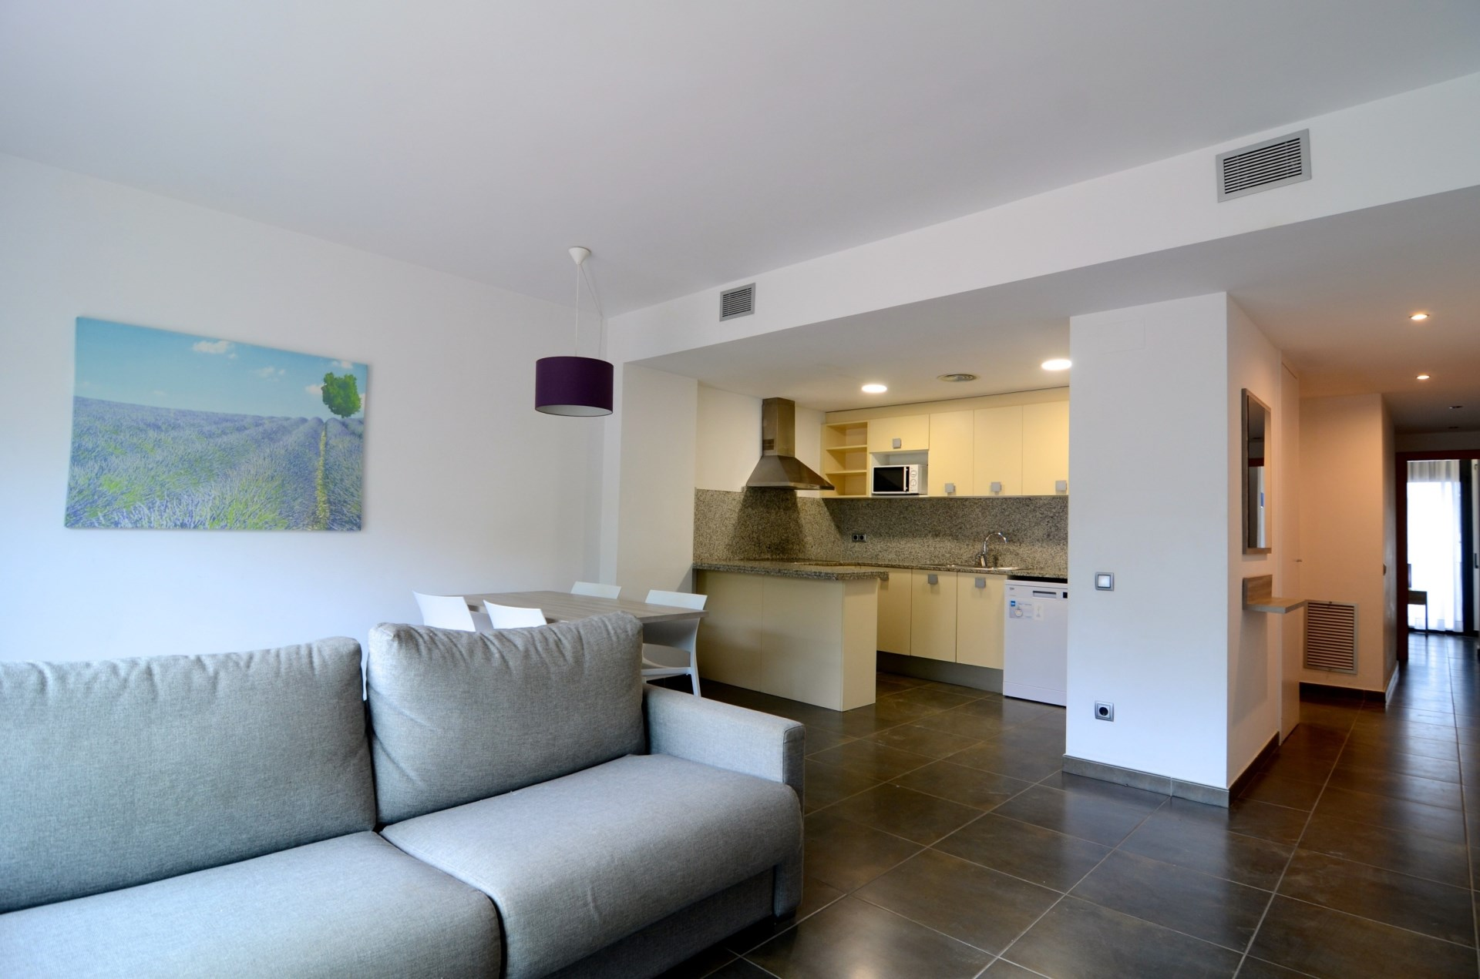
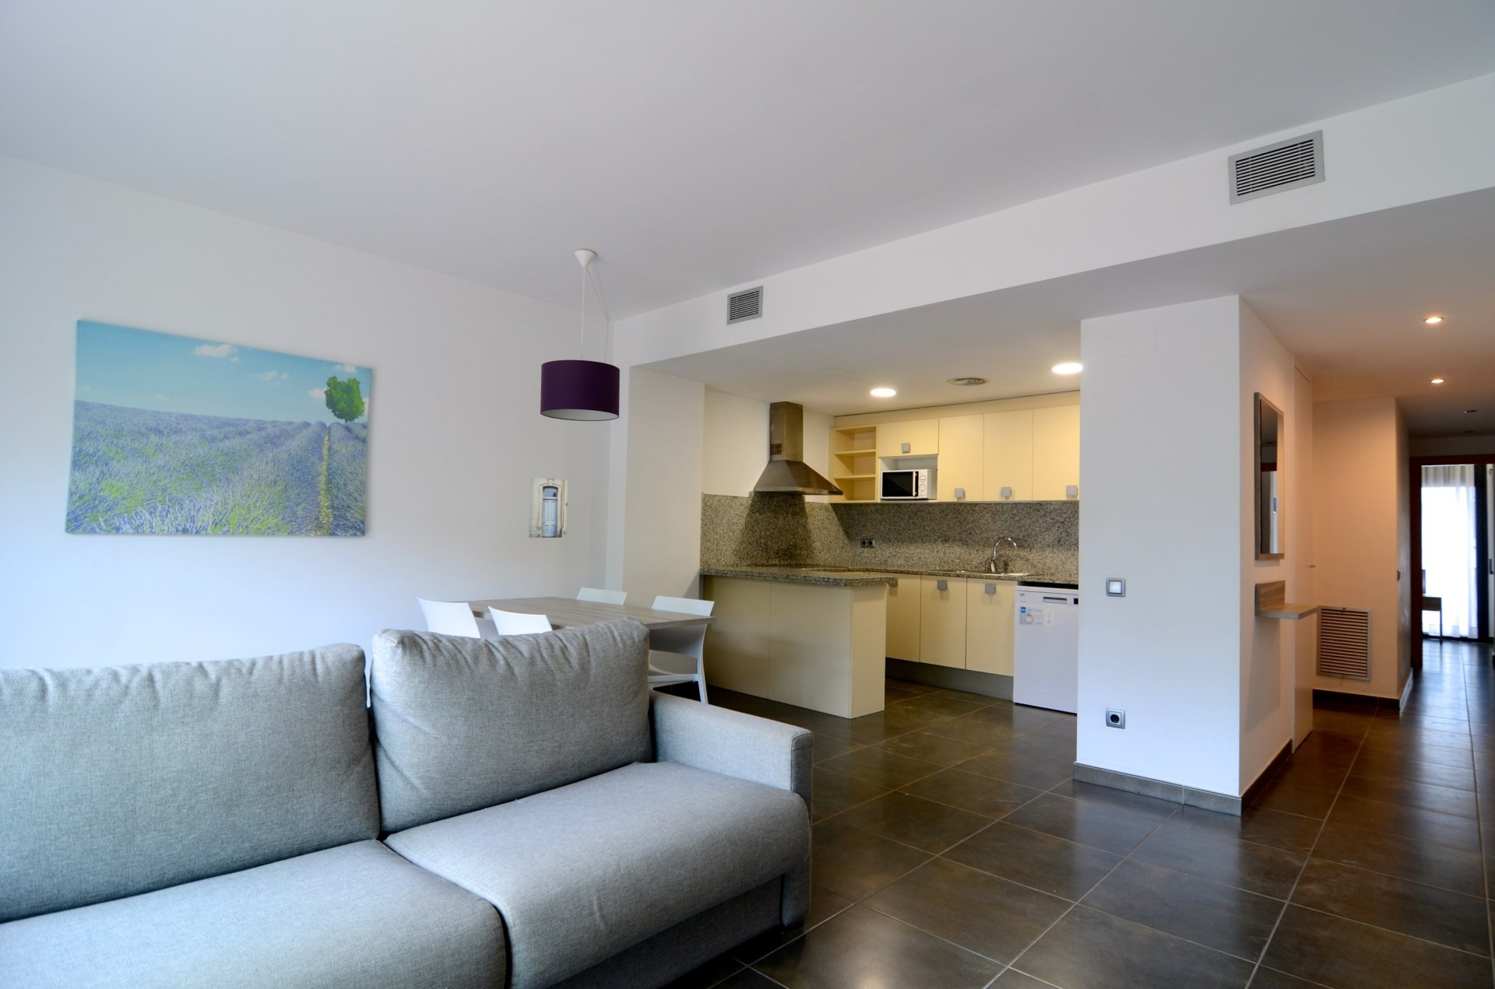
+ wall art (548, 508)
